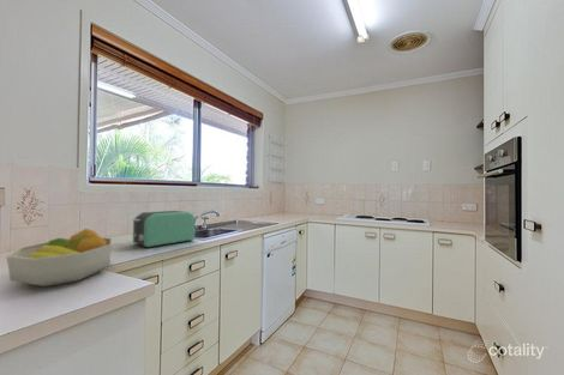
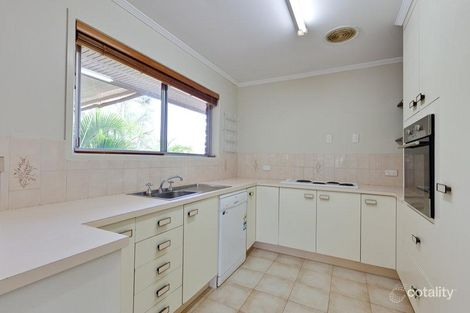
- fruit bowl (67, 253)
- toaster (164, 226)
